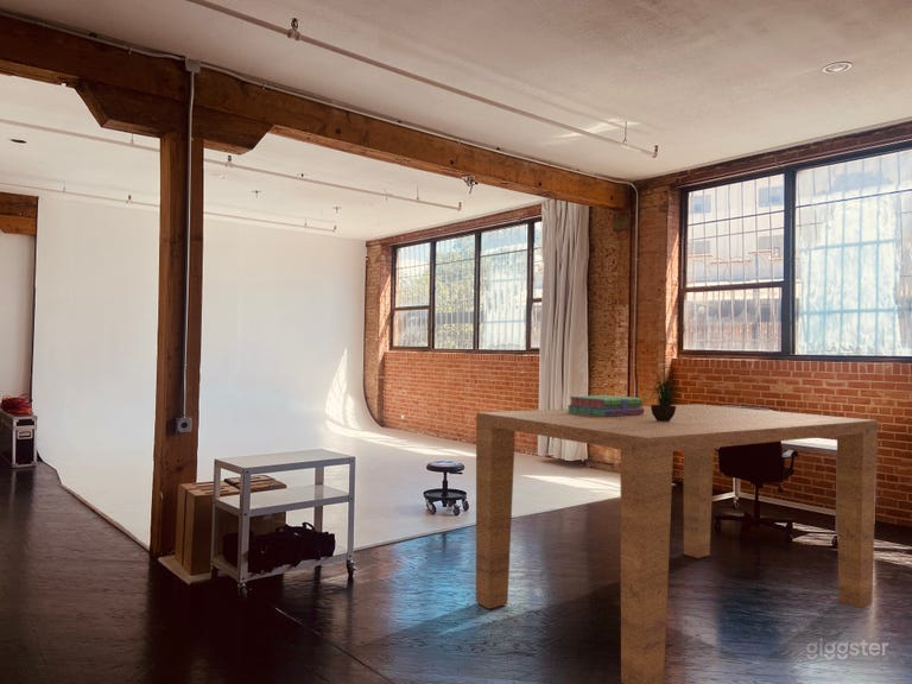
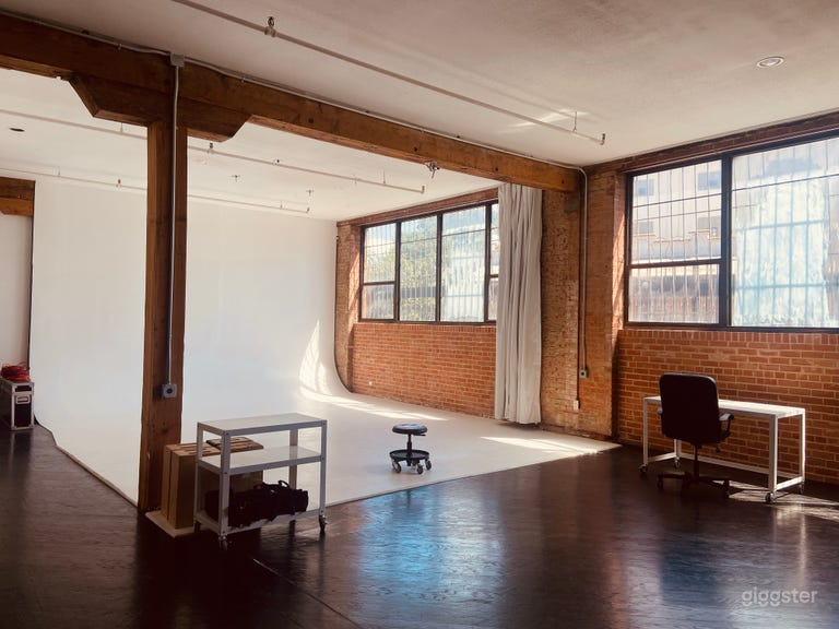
- table (684, 509)
- stack of books (604, 405)
- potted plant (664, 384)
